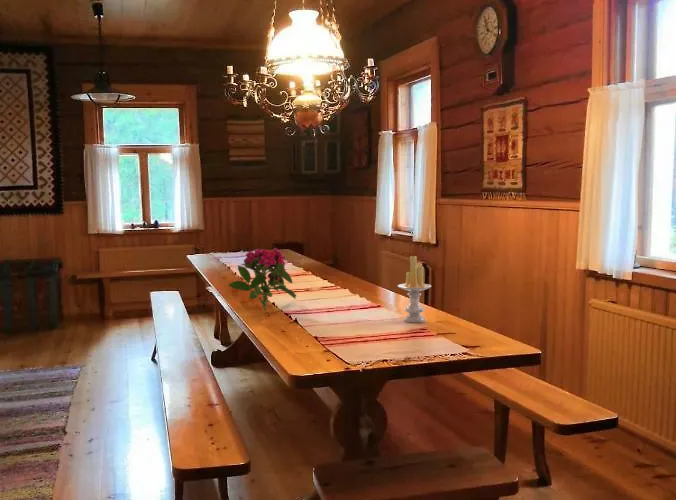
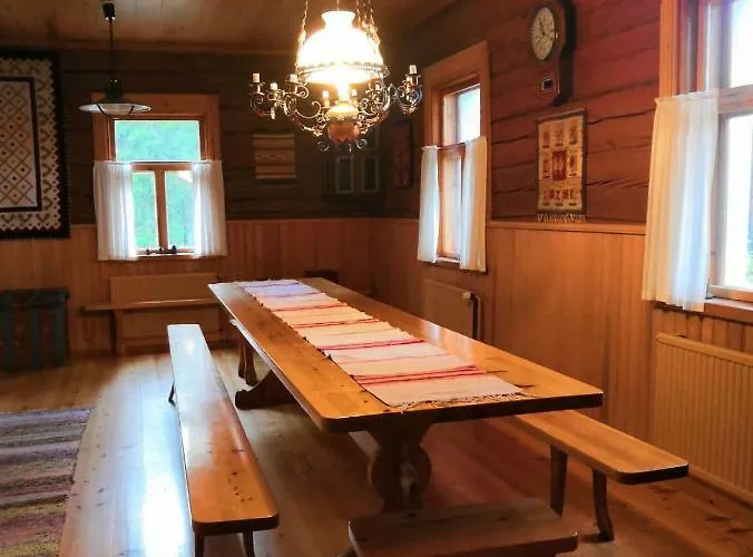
- flower (263, 279)
- candle (414, 288)
